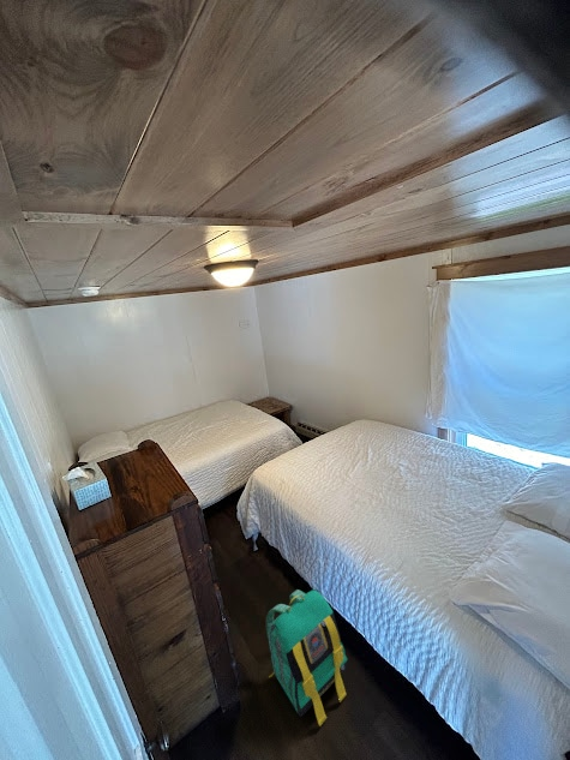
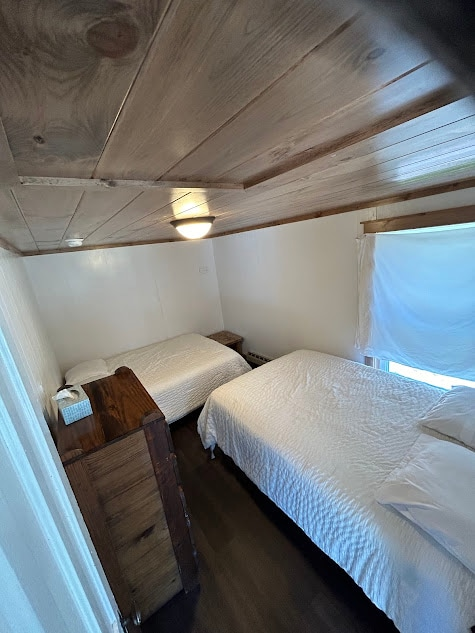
- backpack (304, 640)
